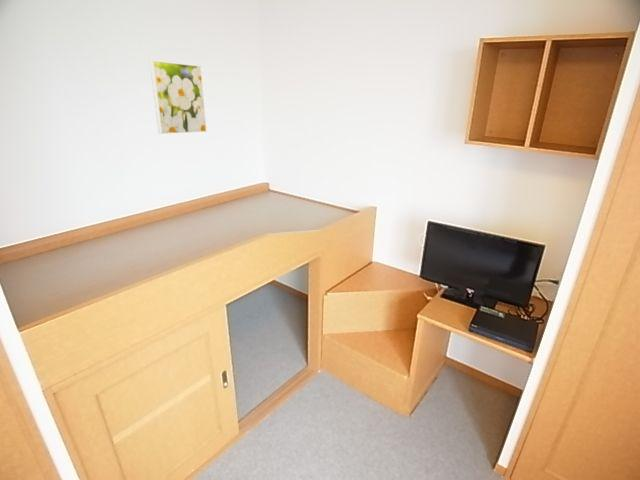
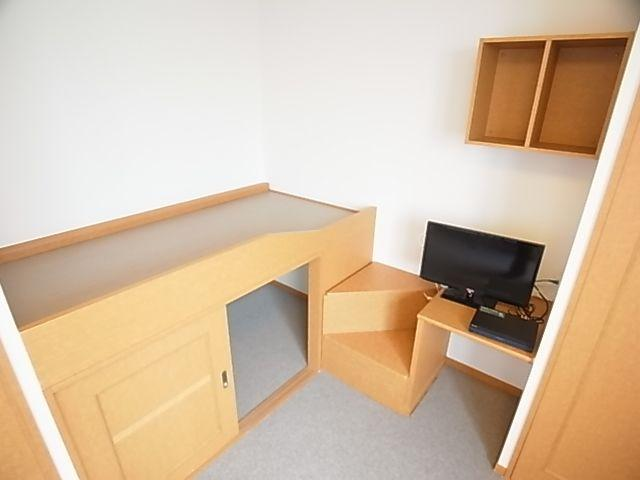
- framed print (180, 99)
